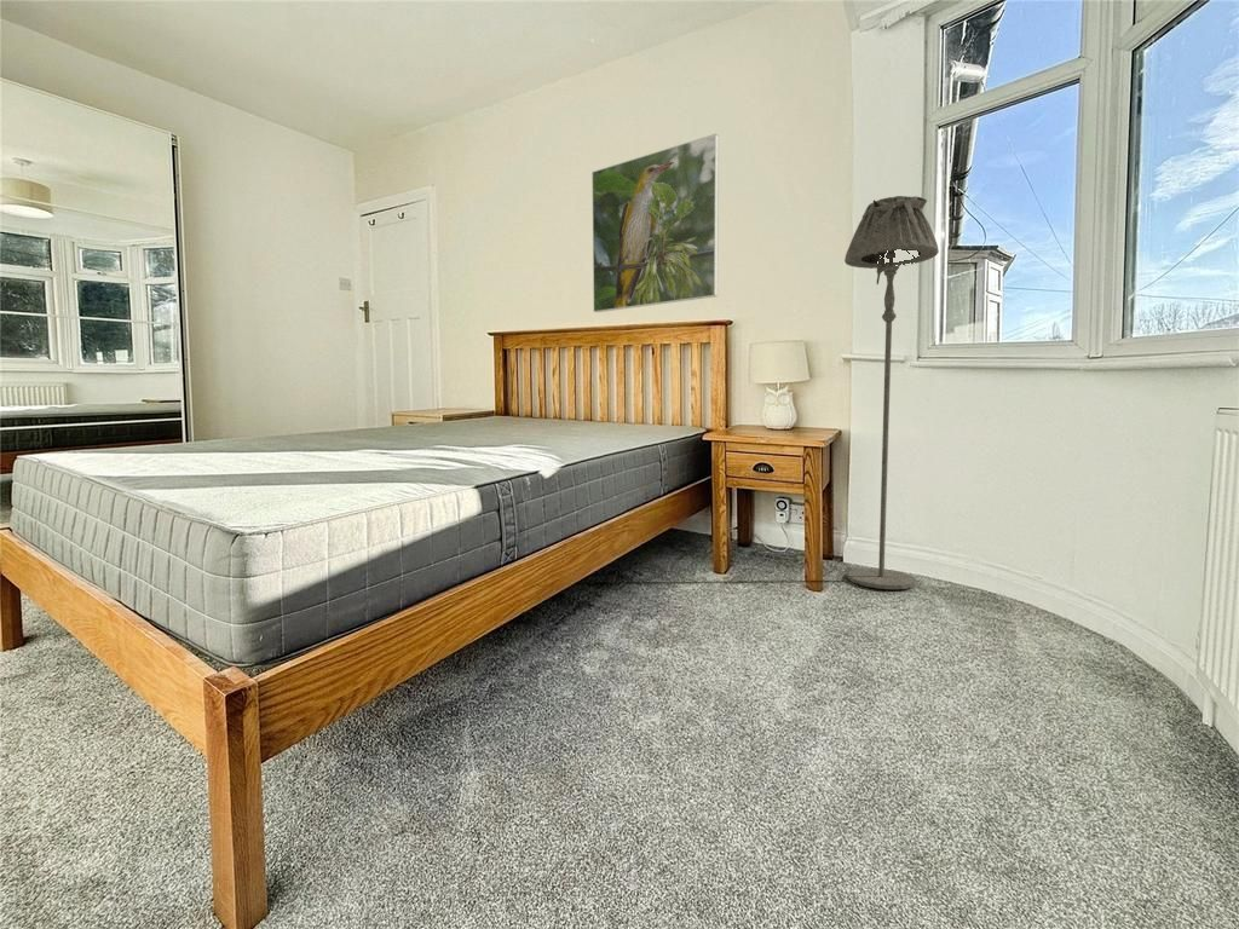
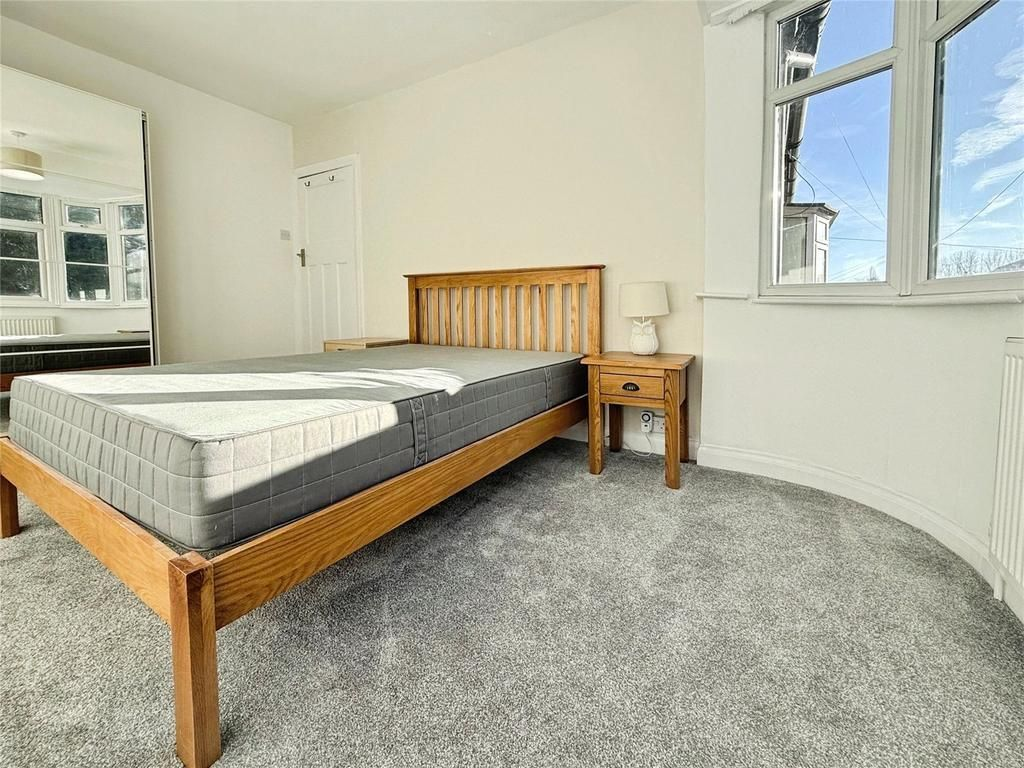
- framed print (651, 230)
- floor lamp (886, 396)
